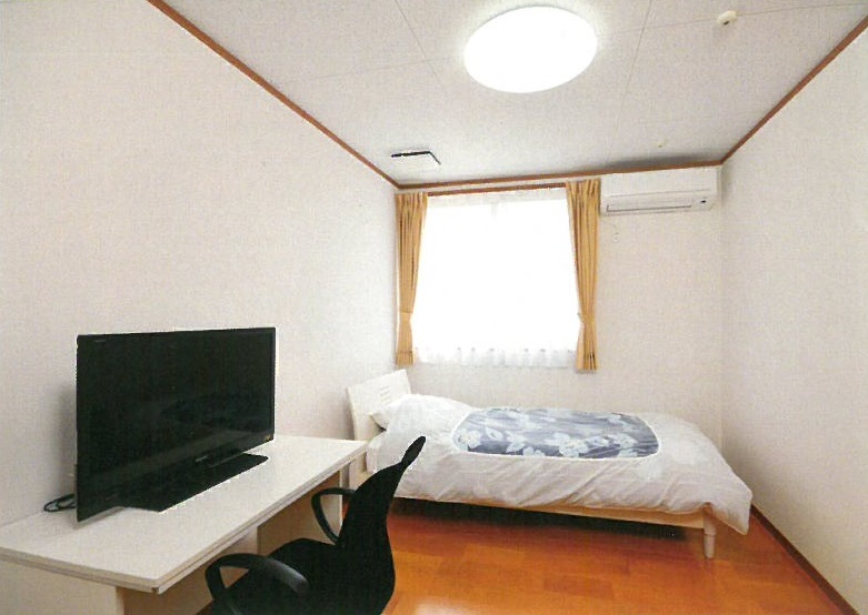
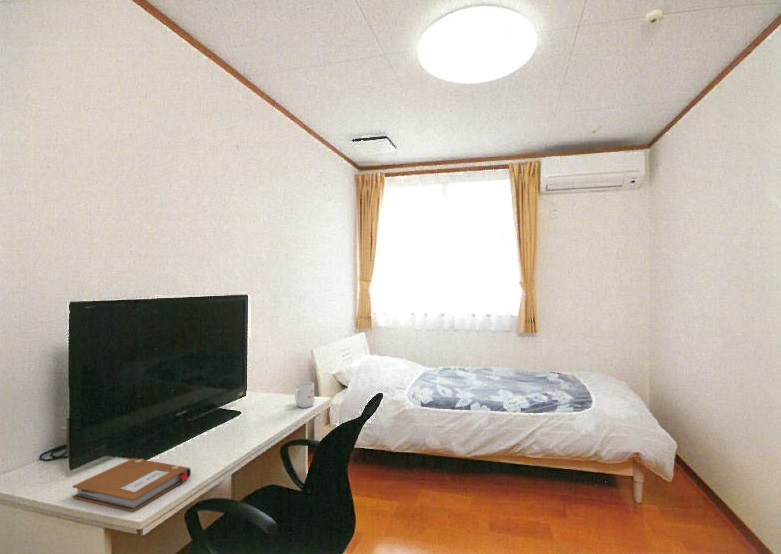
+ notebook (136, 481)
+ mug (303, 395)
